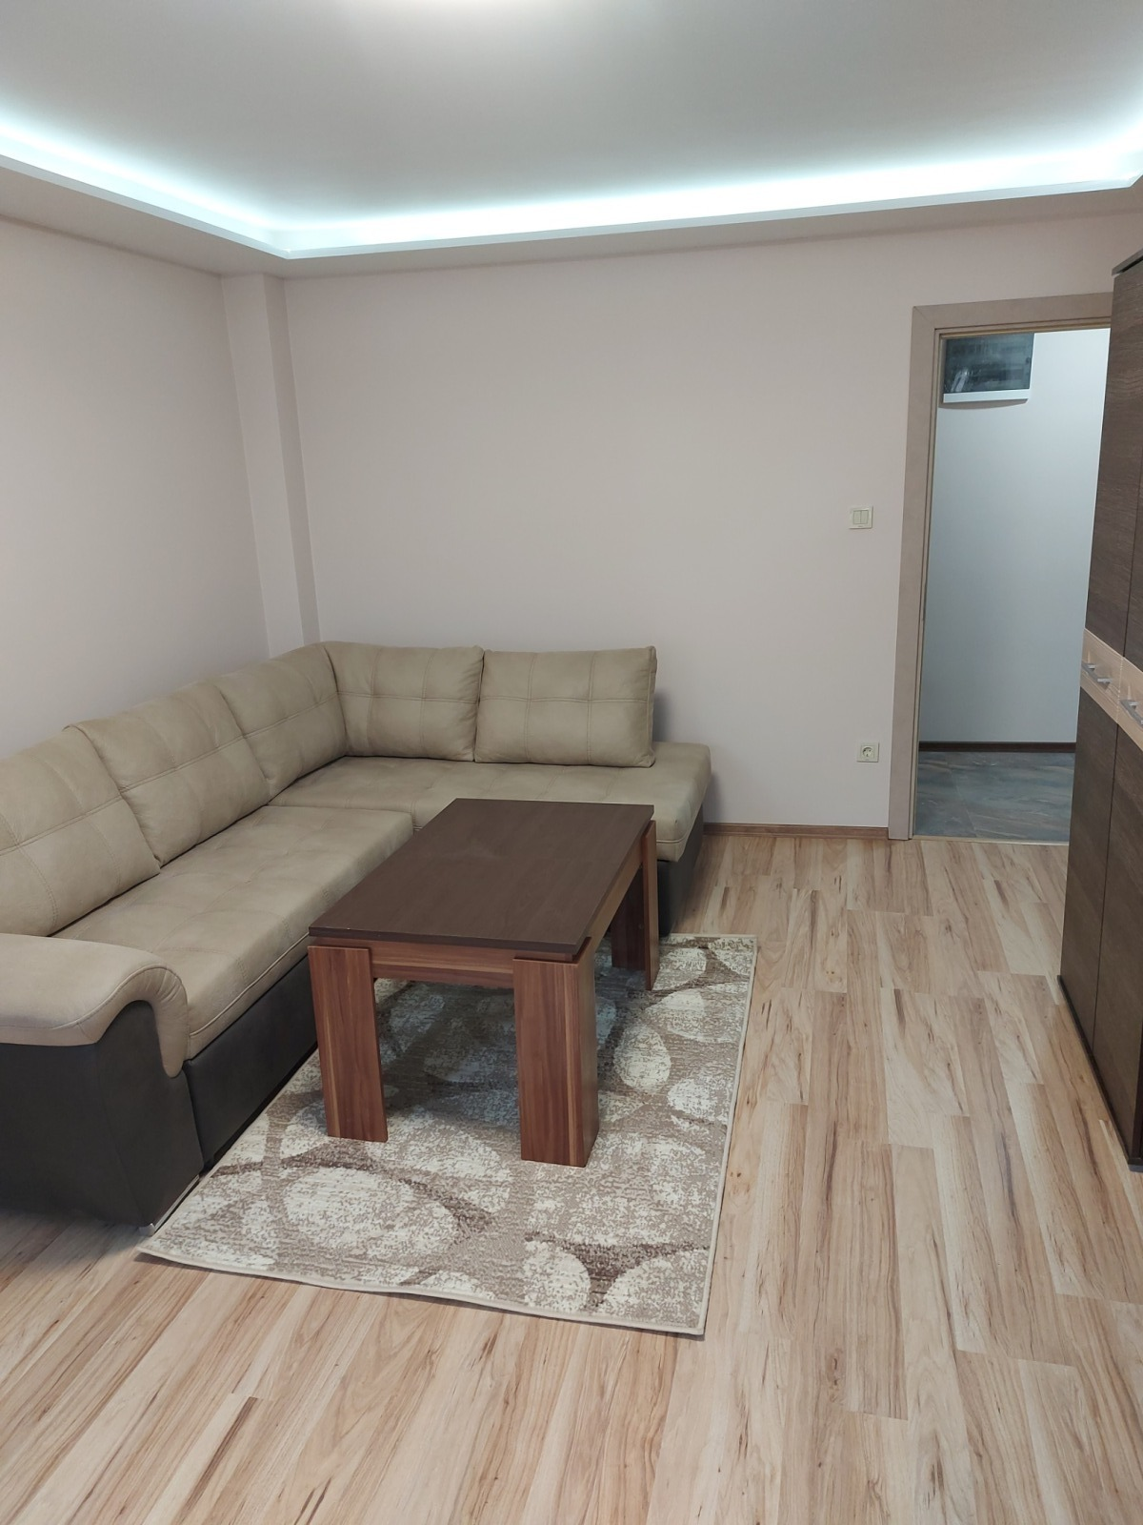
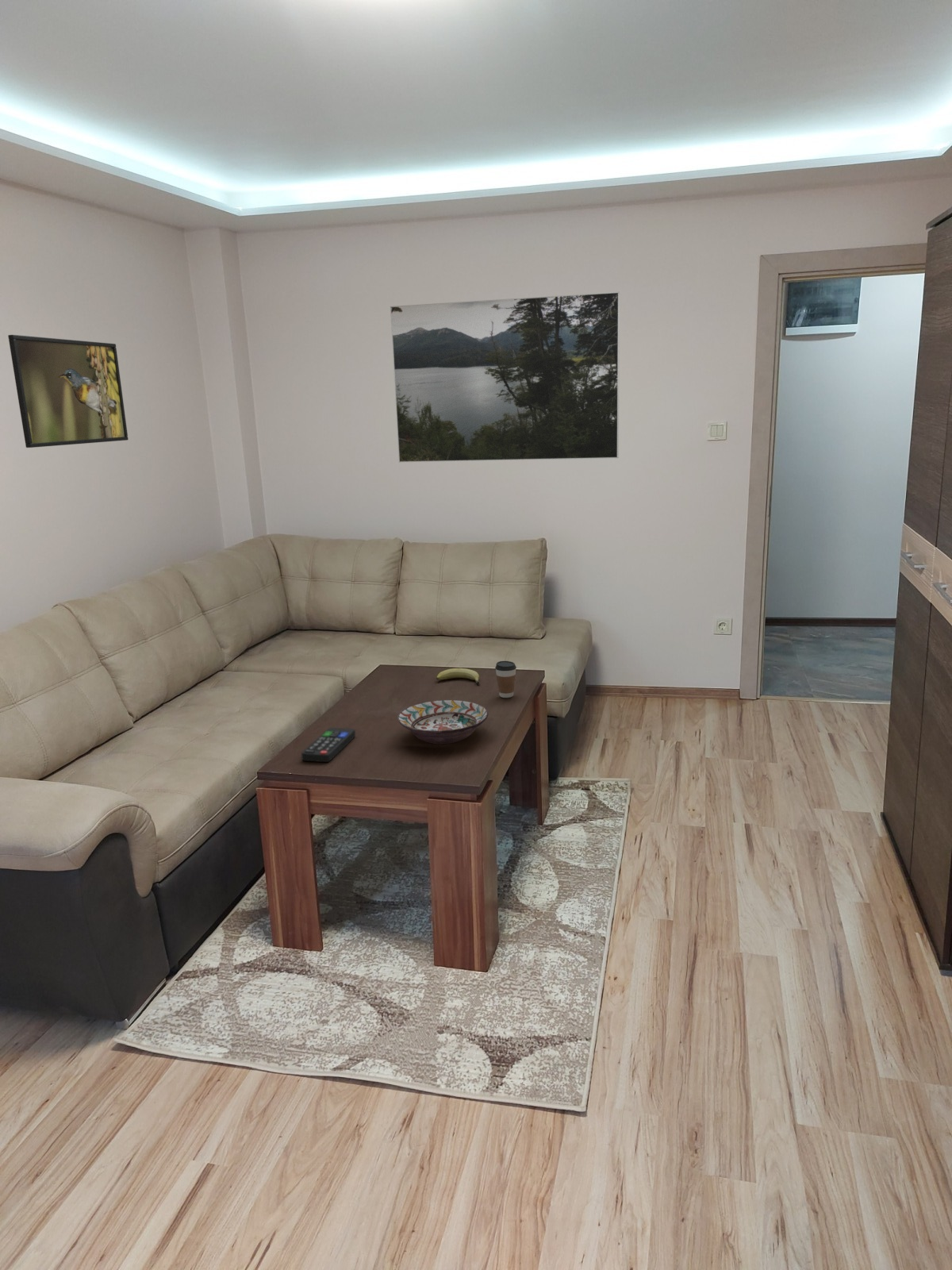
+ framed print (503, 381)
+ fruit (461, 675)
+ remote control (329, 743)
+ decorative bowl (443, 725)
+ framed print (74, 392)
+ coffee cup (505, 679)
